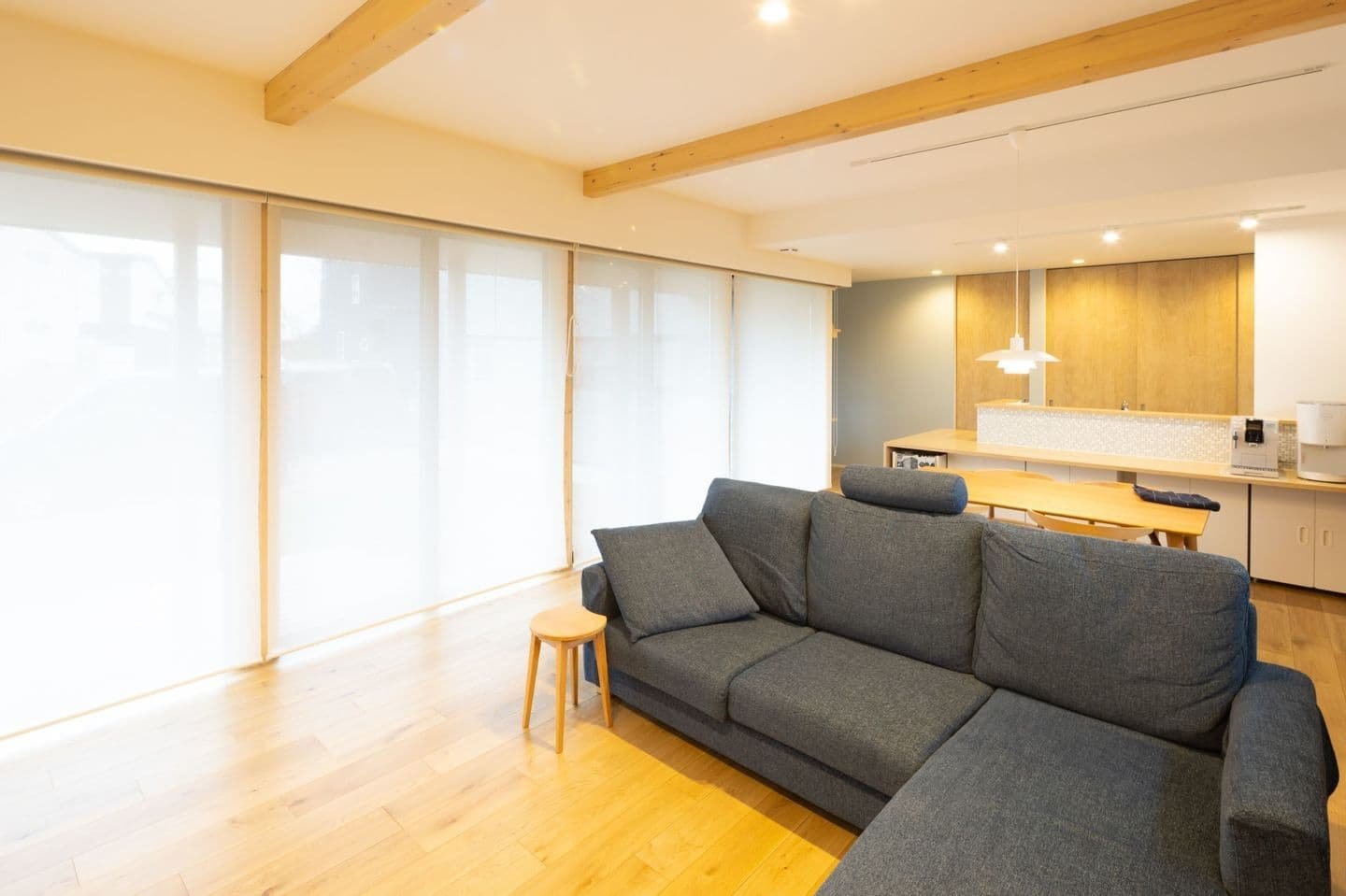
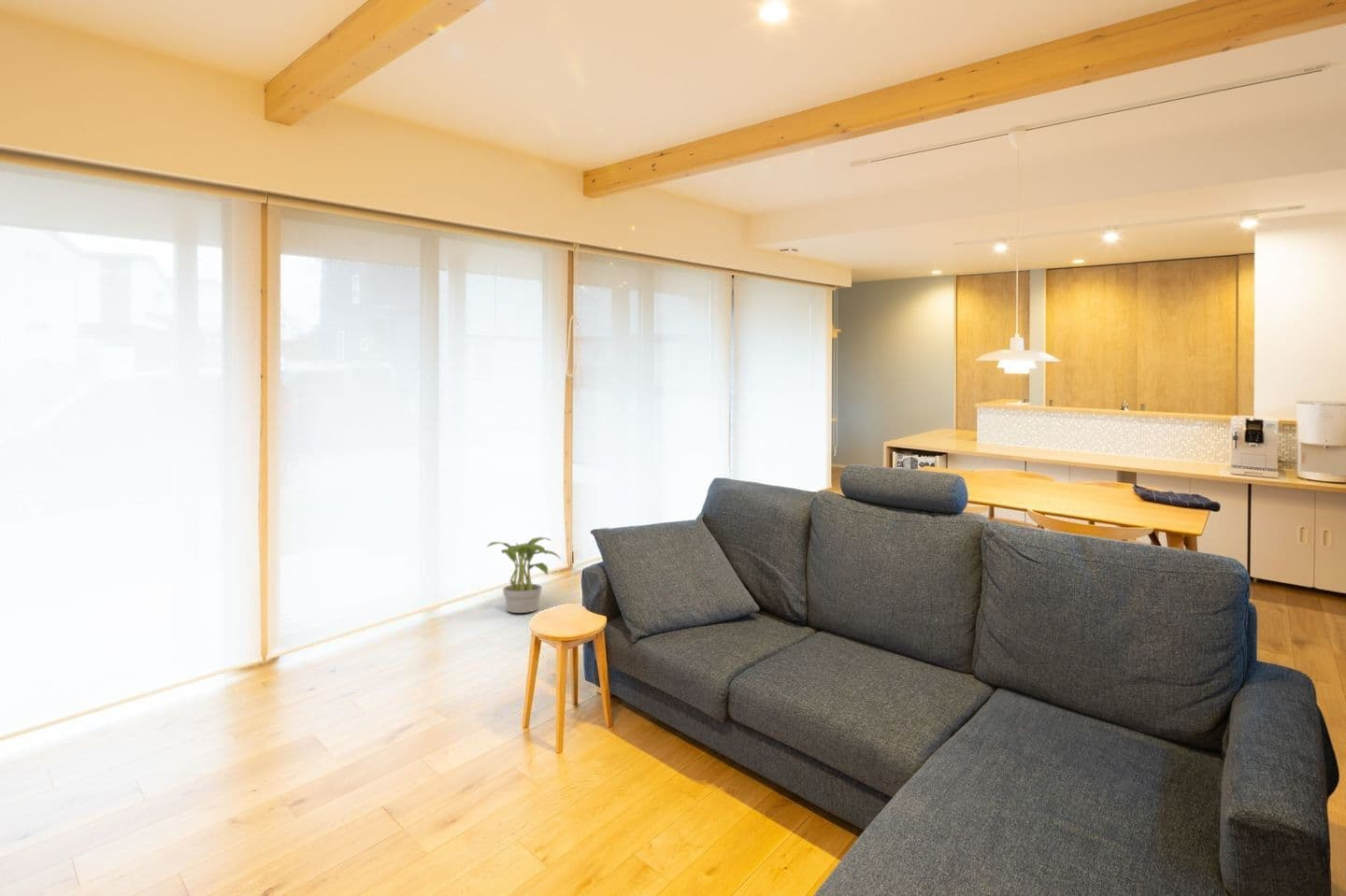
+ potted plant (523, 574)
